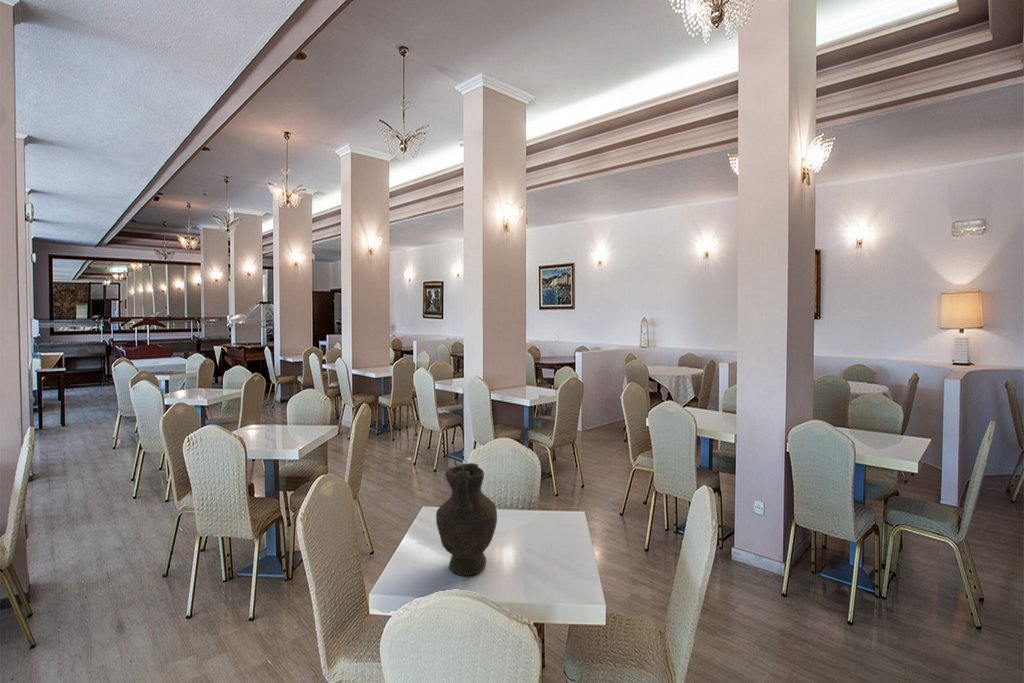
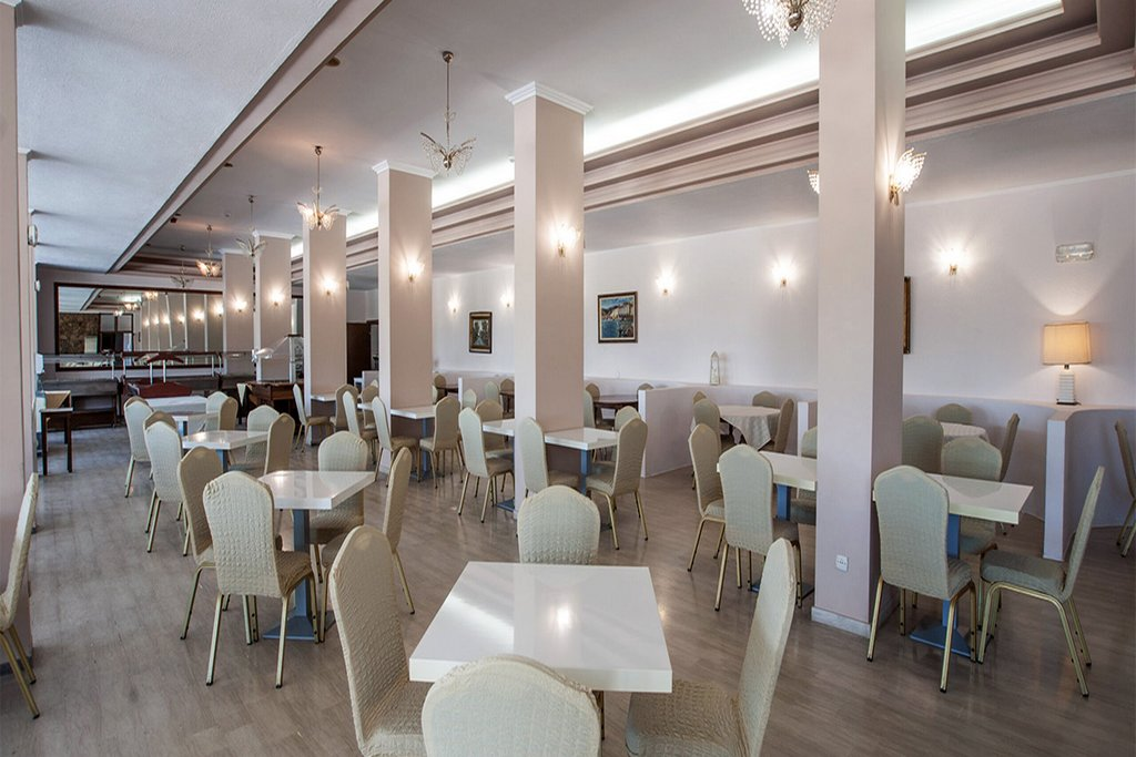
- decorative vase (465, 515)
